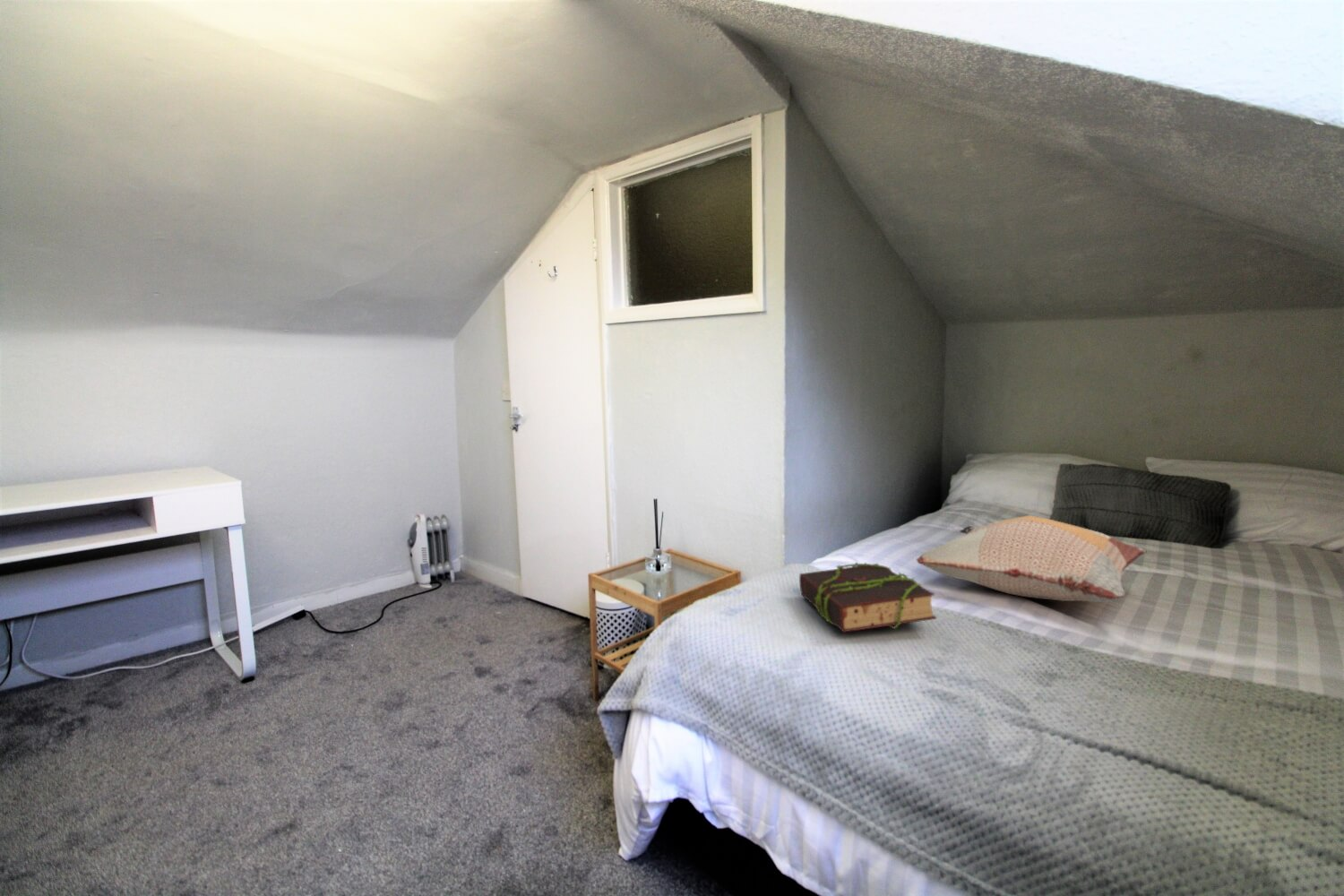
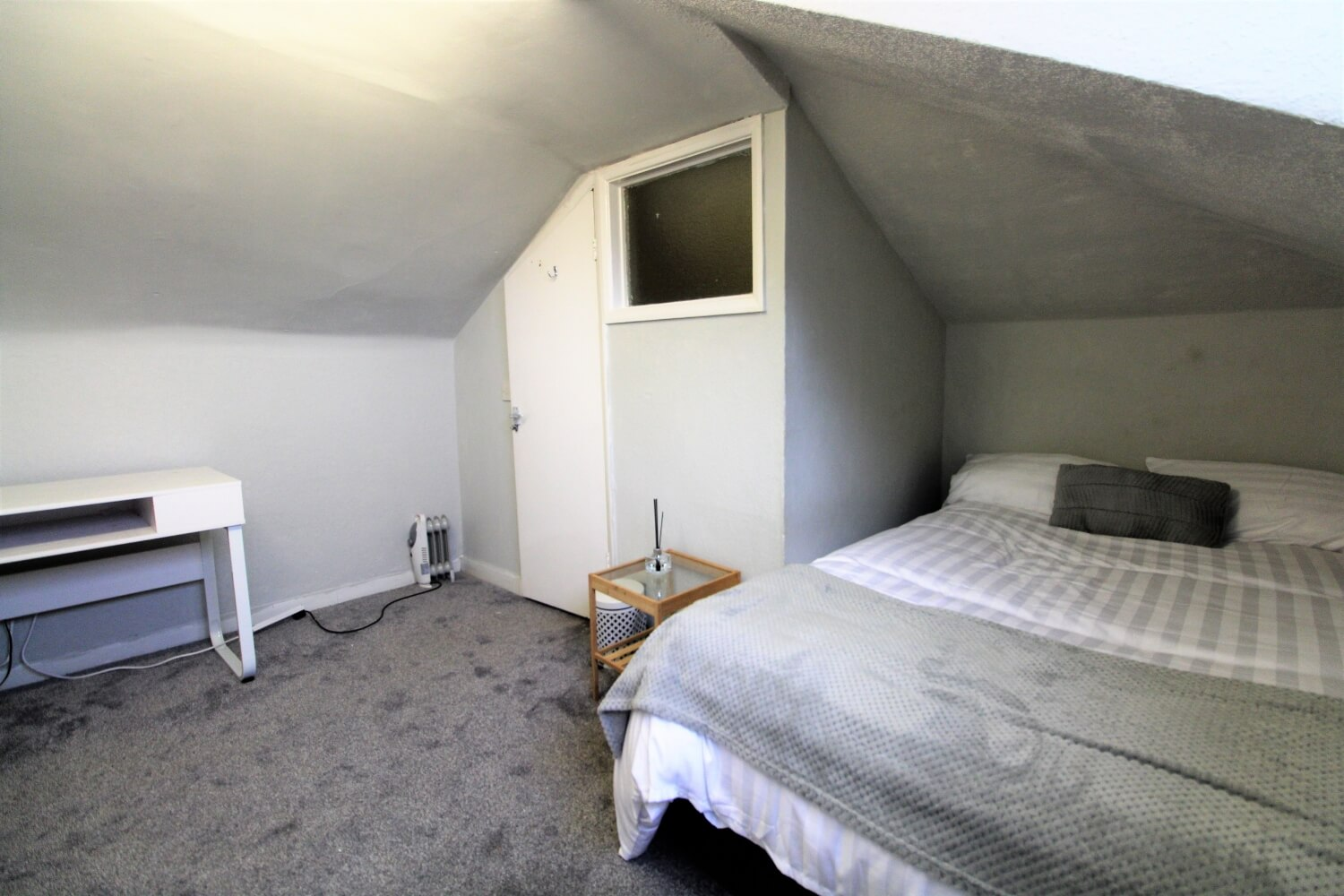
- decorative pillow (1029, 555)
- book (861, 592)
